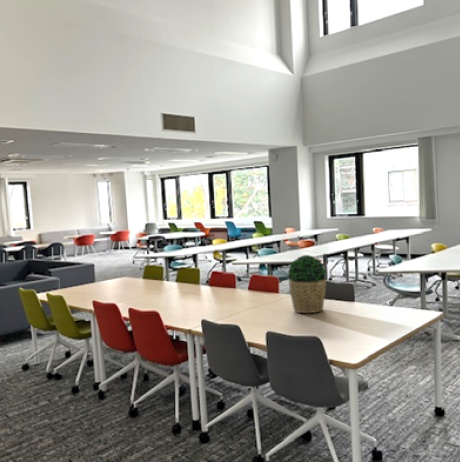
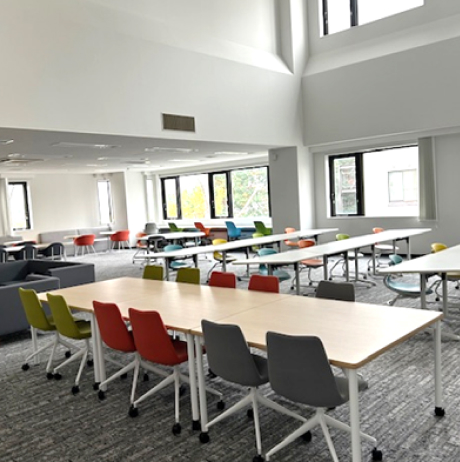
- potted plant (307, 283)
